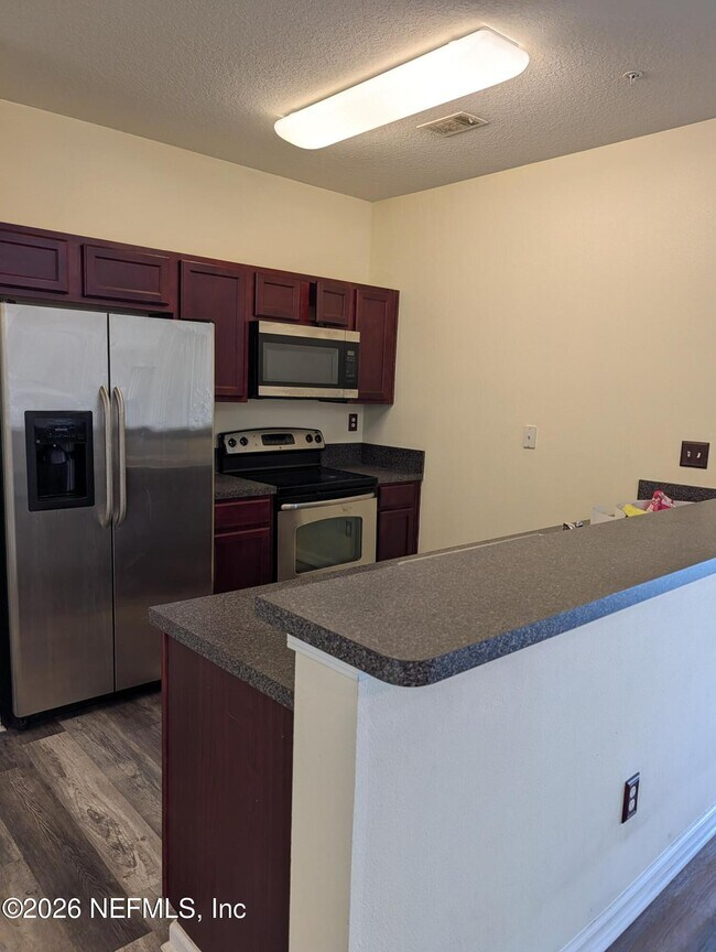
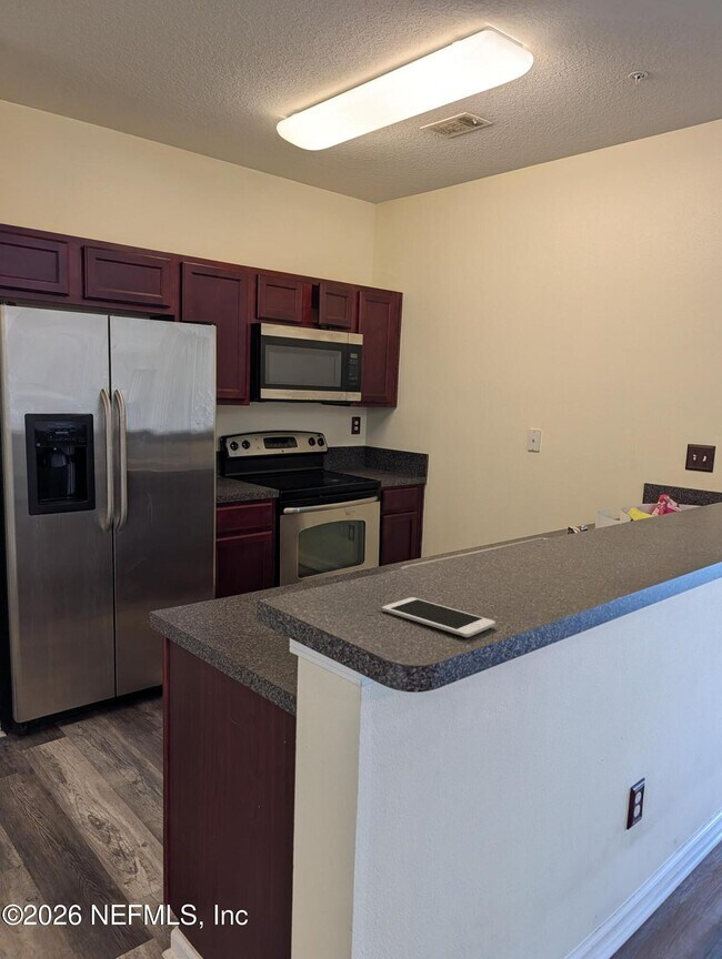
+ cell phone (437, 615)
